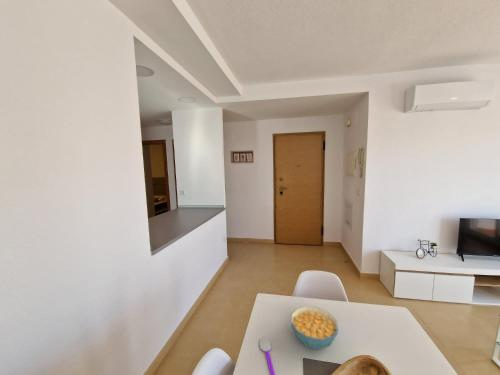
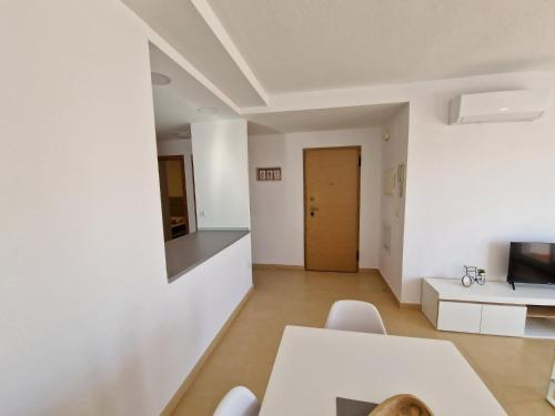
- cereal bowl (313, 331)
- spoon (268, 356)
